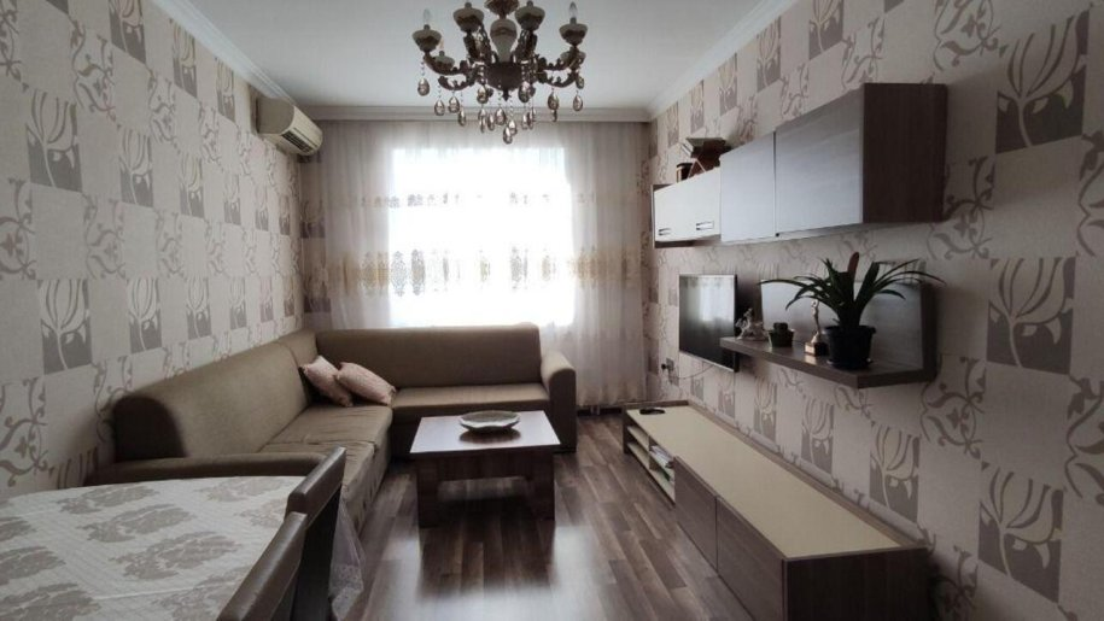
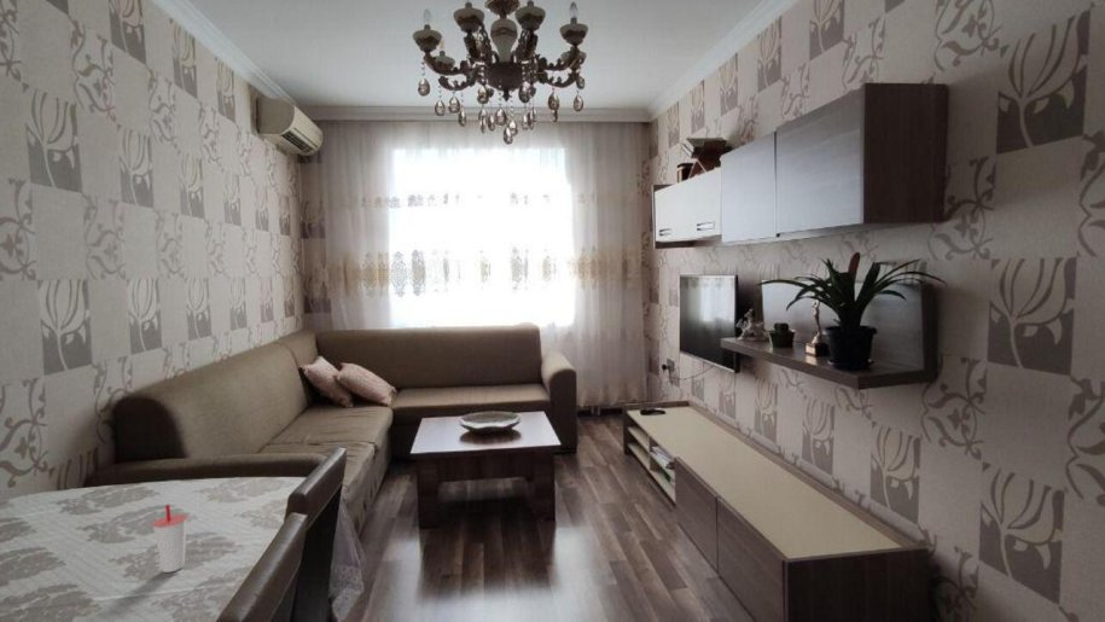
+ cup (170, 535)
